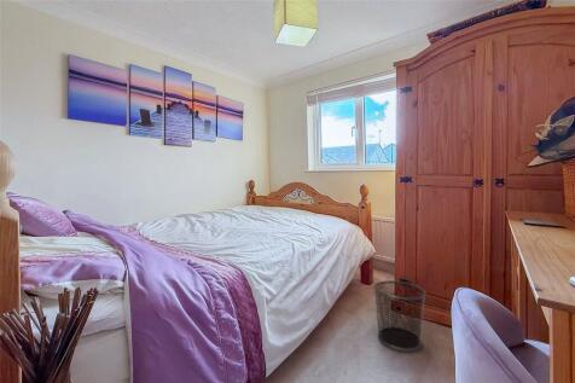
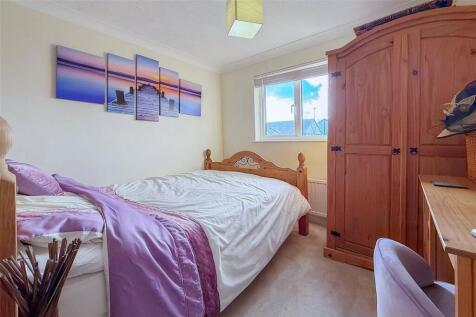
- waste bin (399, 313)
